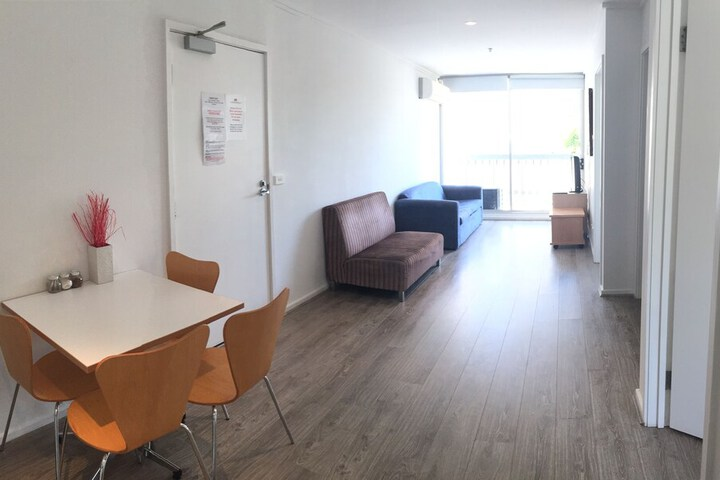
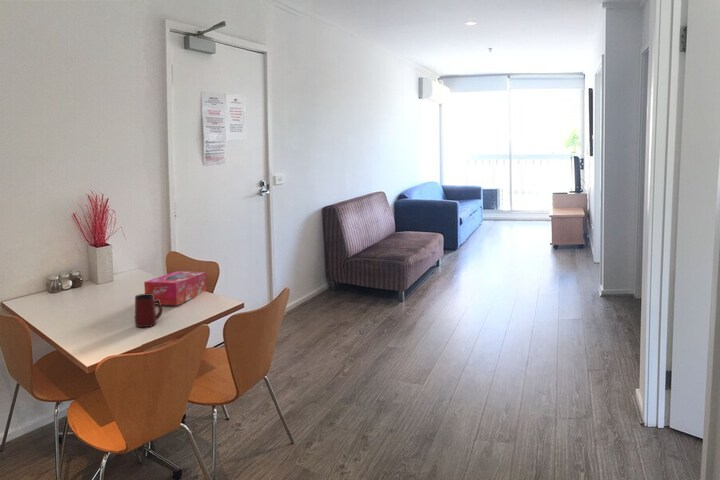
+ mug (148, 309)
+ tissue box (177, 287)
